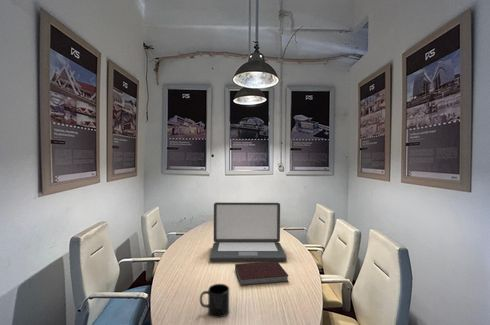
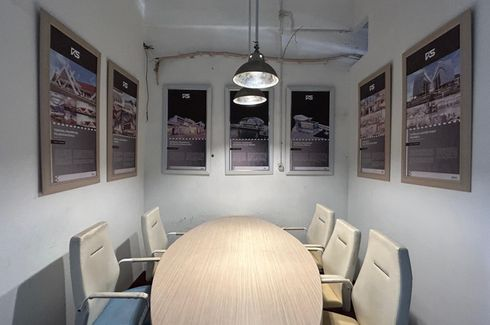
- mug (214, 300)
- laptop (247, 229)
- notebook (260, 272)
